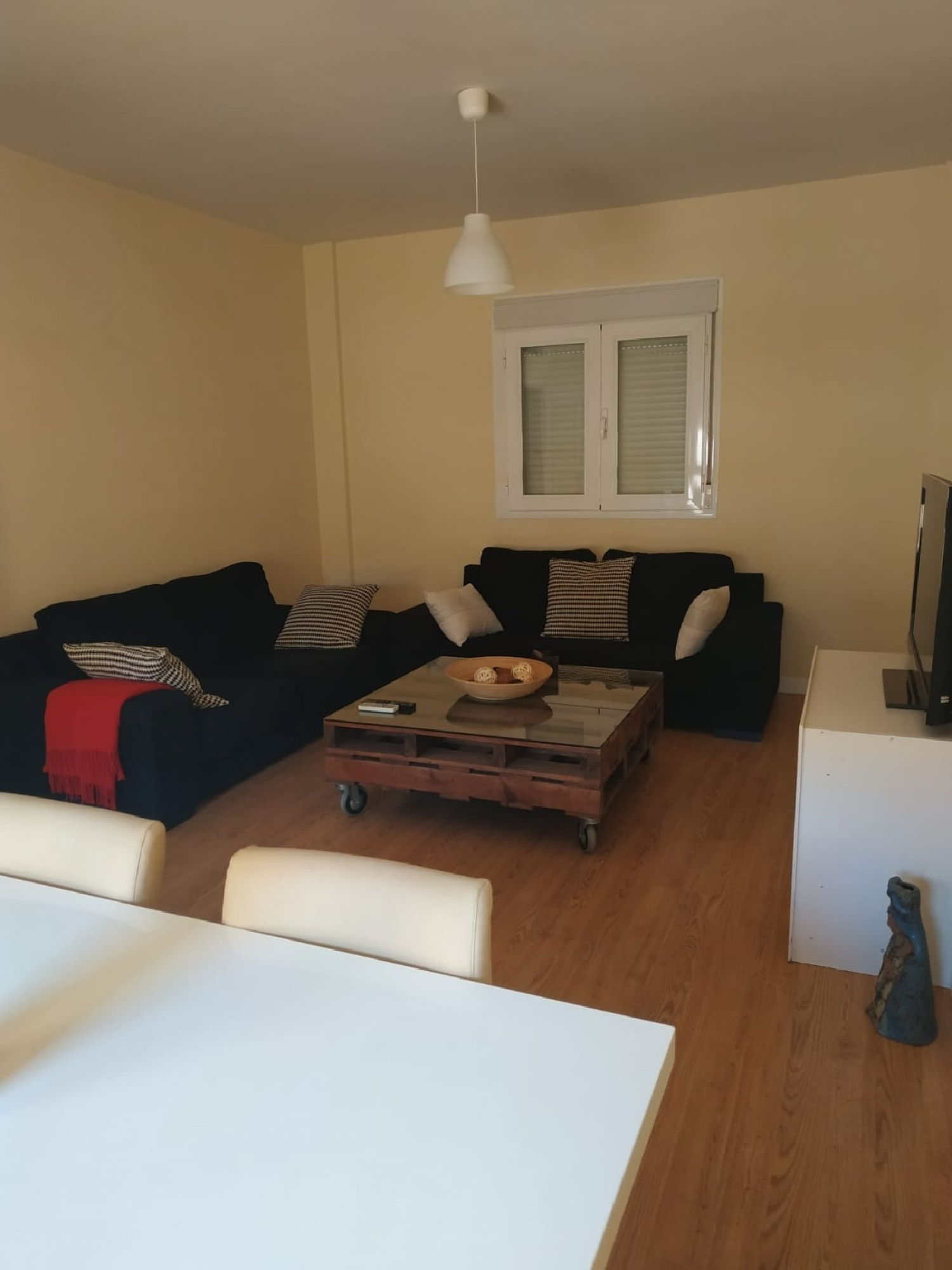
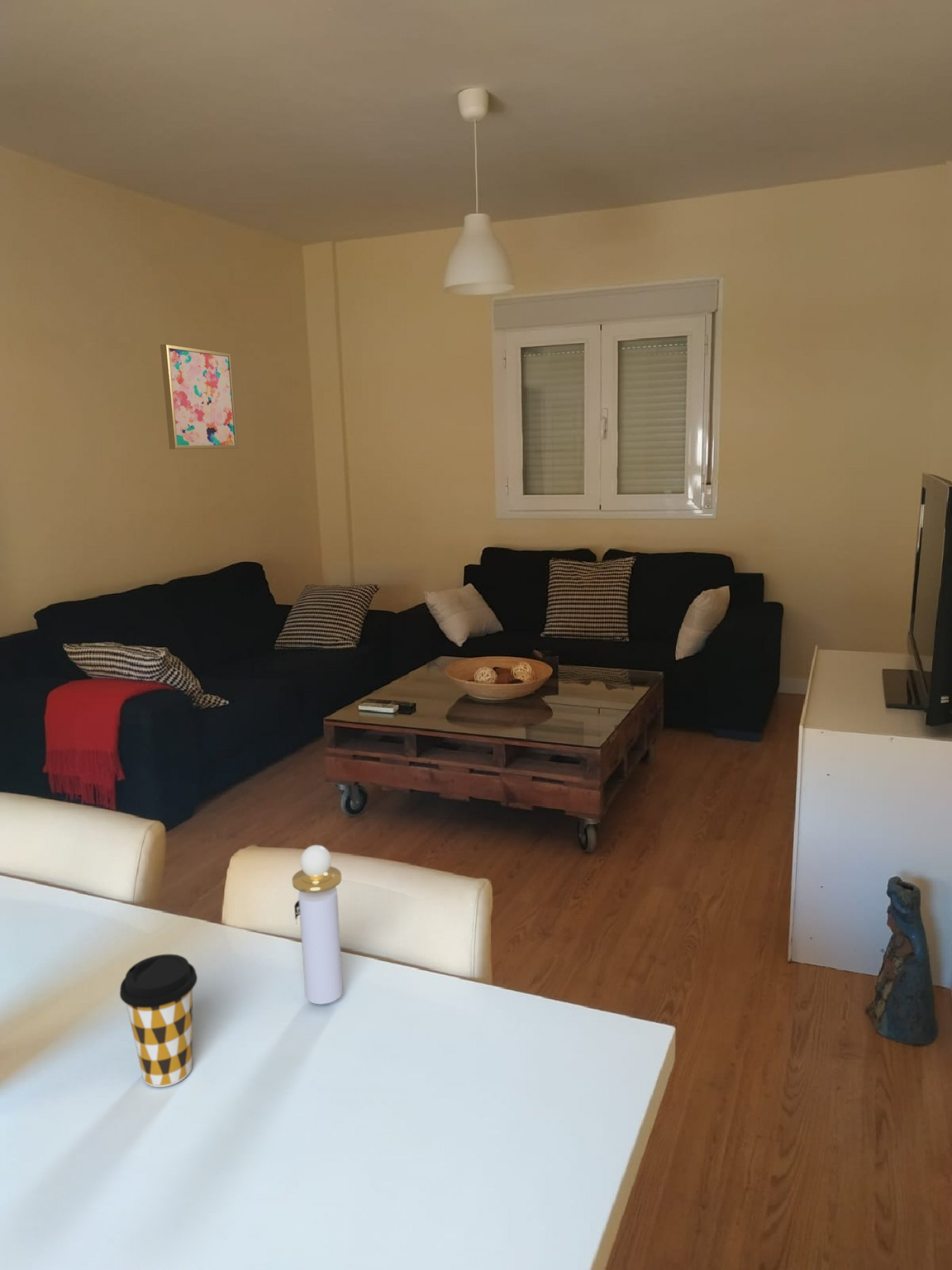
+ perfume bottle (319, 923)
+ wall art (201, 399)
+ coffee cup (162, 1021)
